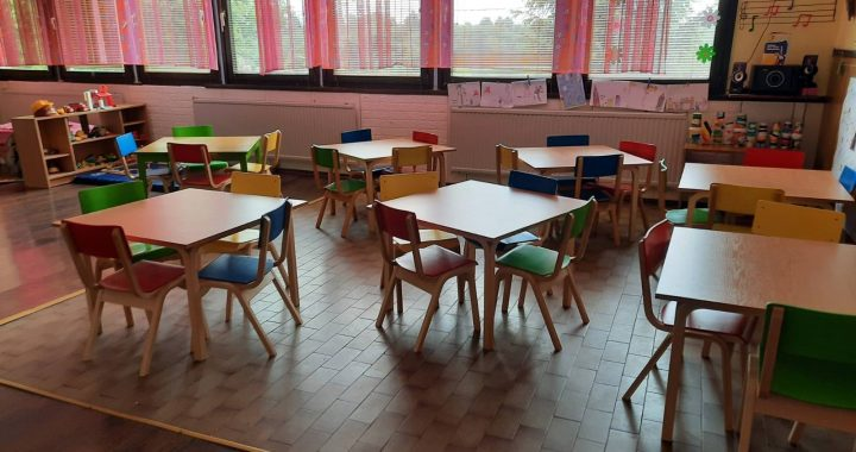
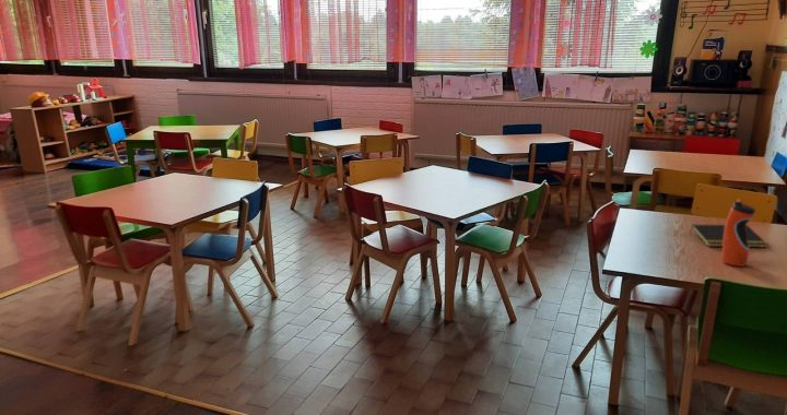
+ water bottle (738, 232)
+ notepad (723, 235)
